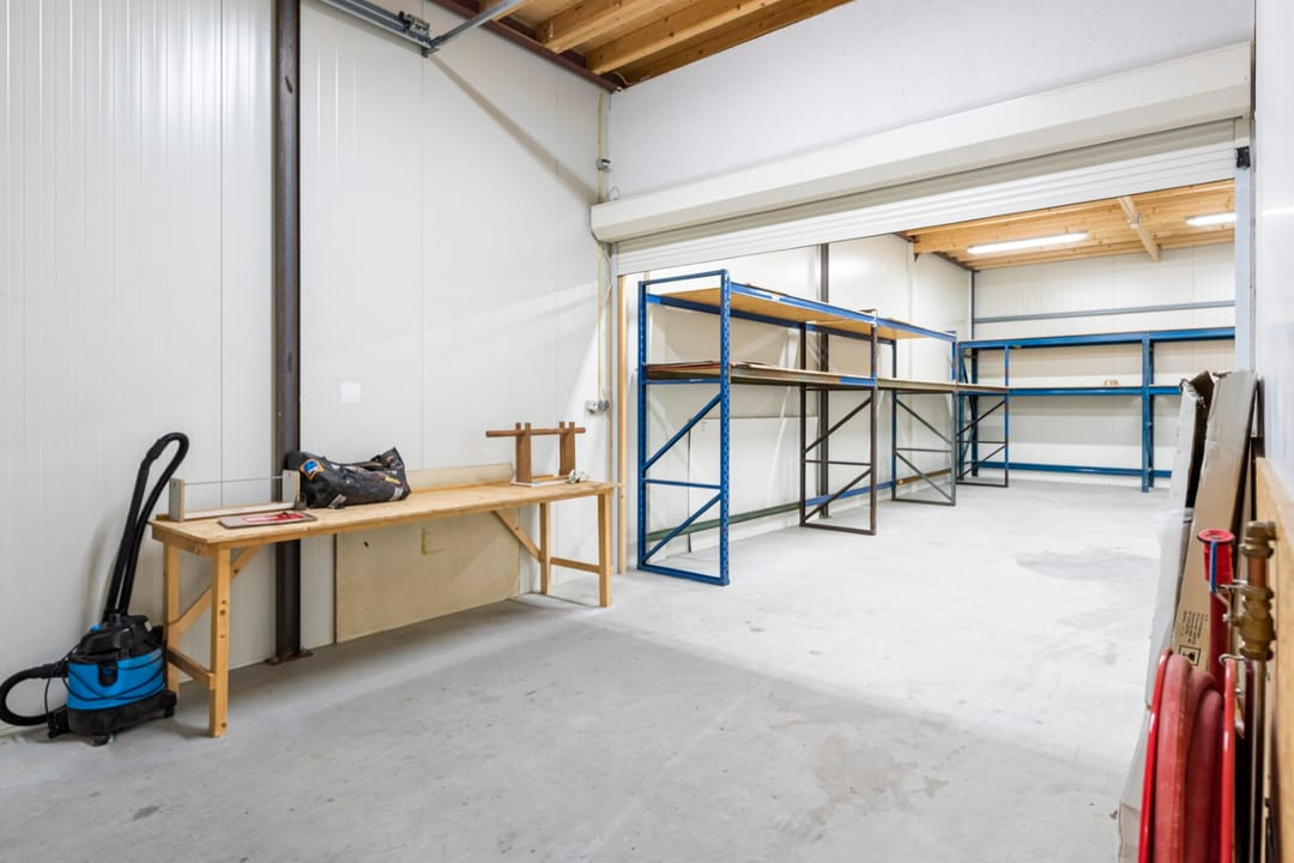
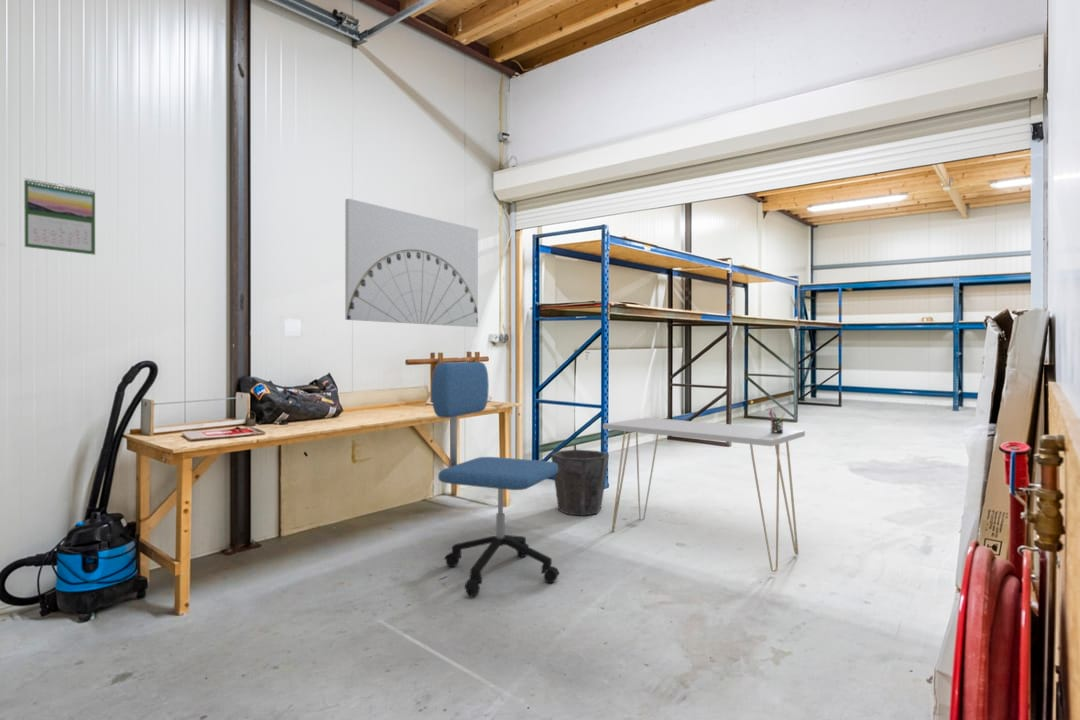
+ pen holder (775, 421)
+ waste bin (579, 482)
+ office chair (499, 468)
+ wall art (418, 269)
+ console table (705, 439)
+ calendar (61, 217)
